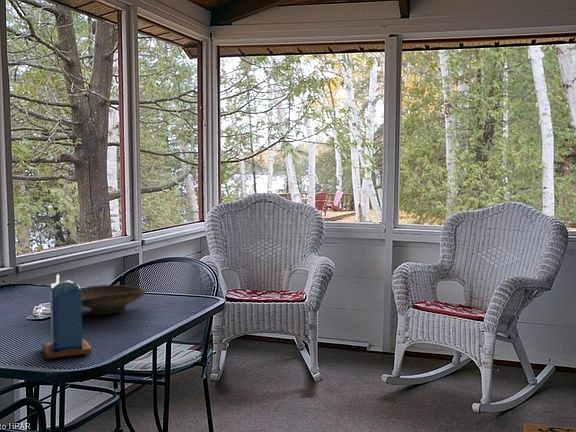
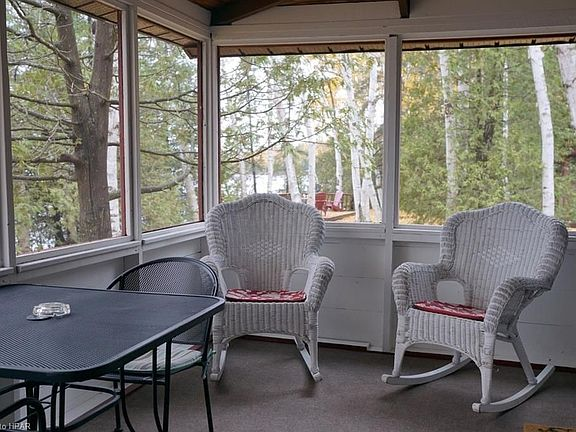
- candle (64, 313)
- decorative bowl (107, 299)
